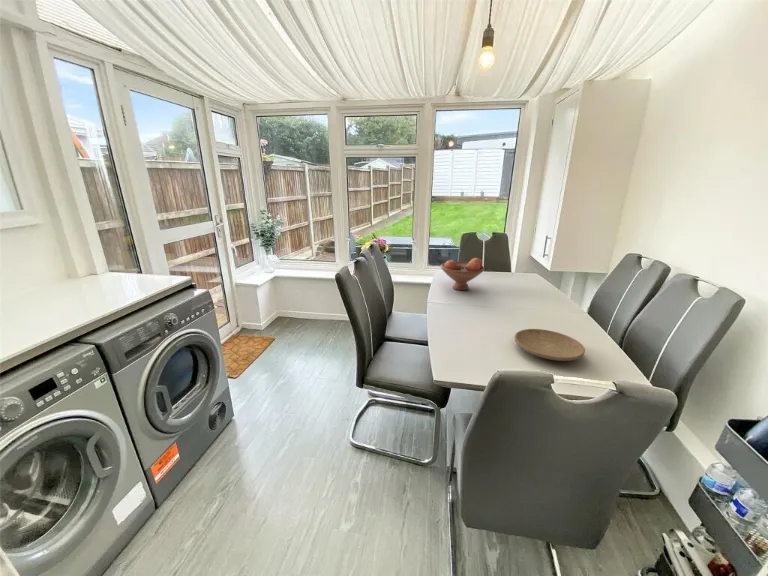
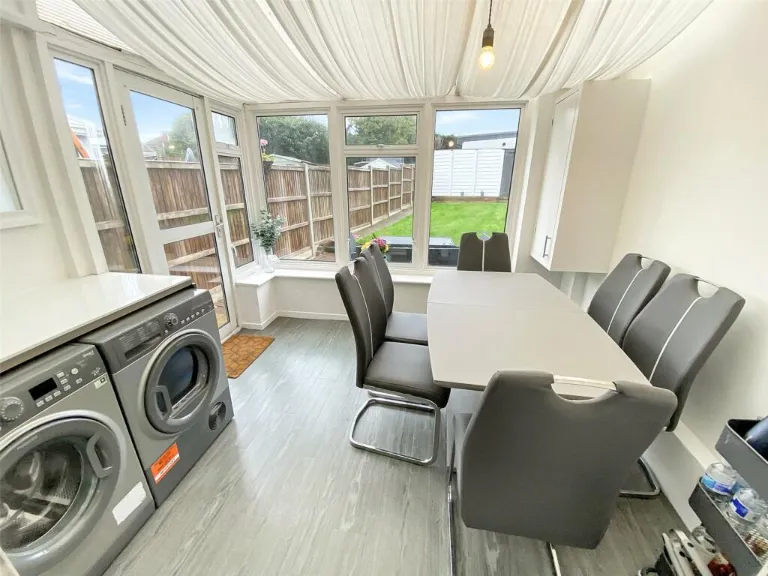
- plate (547, 346)
- fruit bowl (461, 273)
